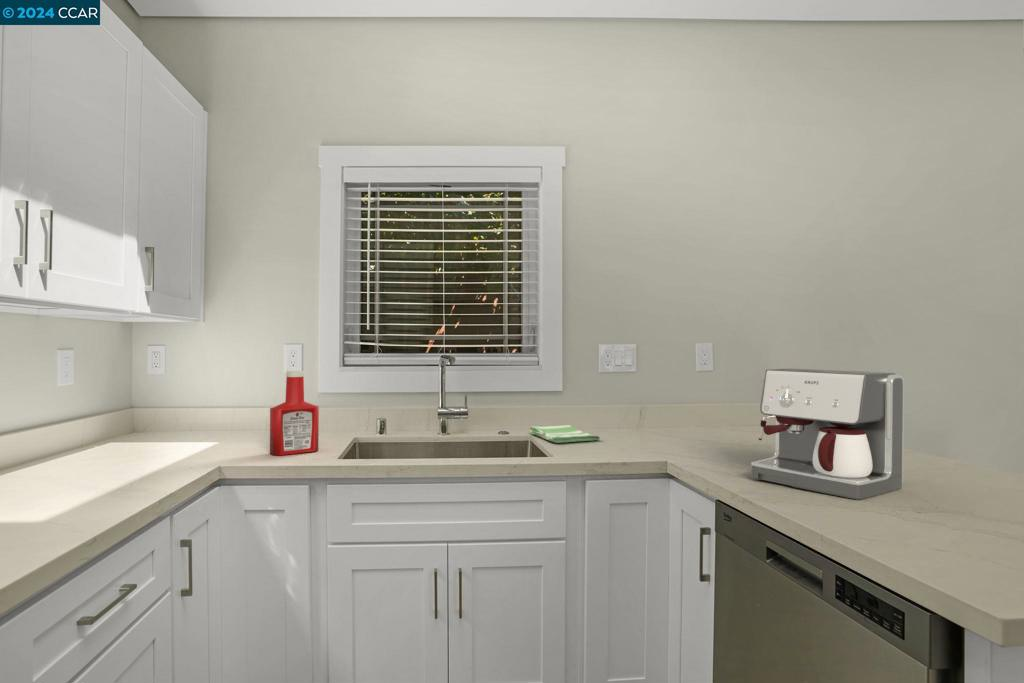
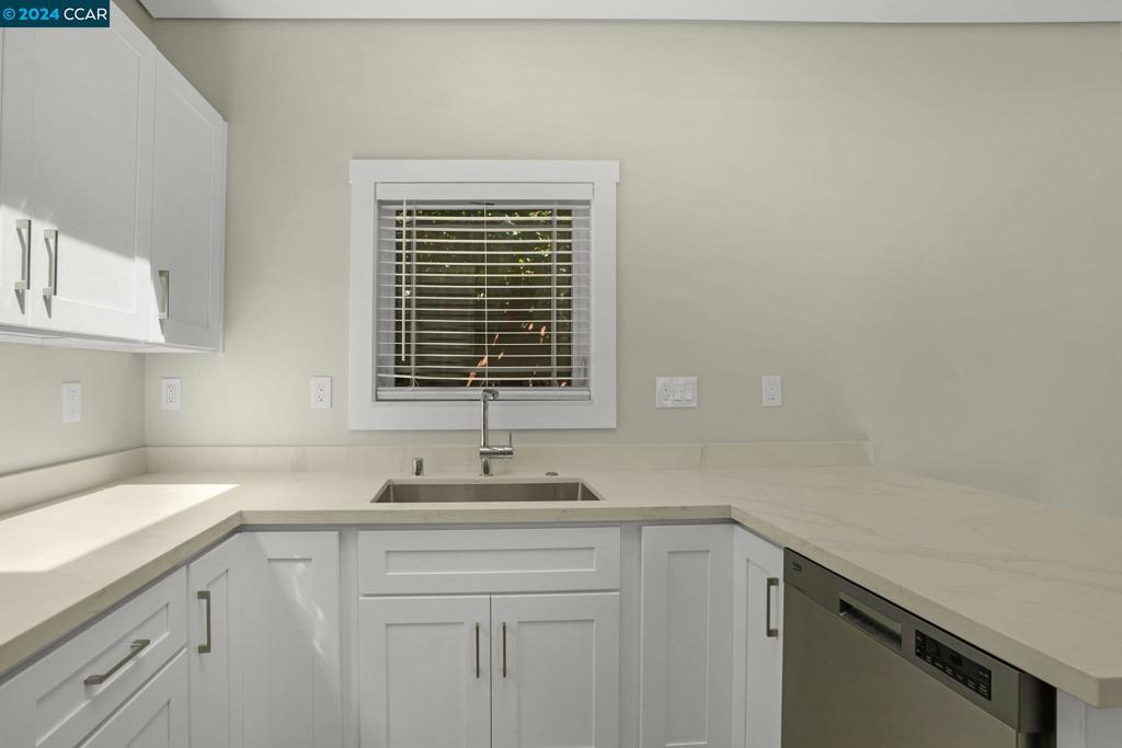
- soap bottle (294, 411)
- coffee maker (824, 426)
- dish towel (562, 433)
